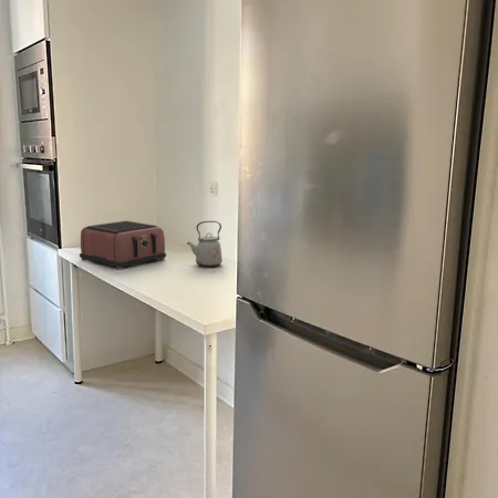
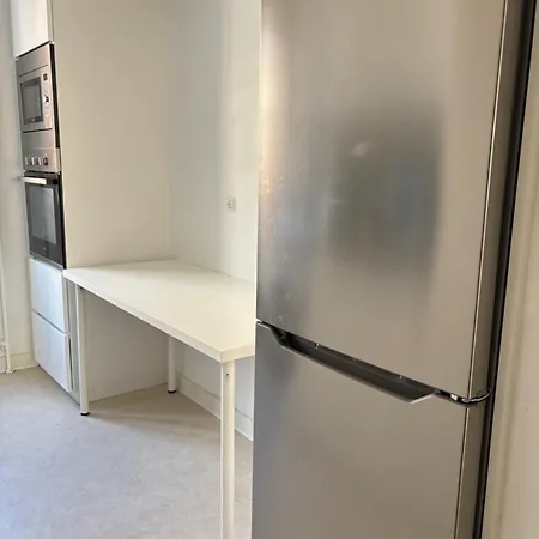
- toaster (124, 242)
- kettle (204, 243)
